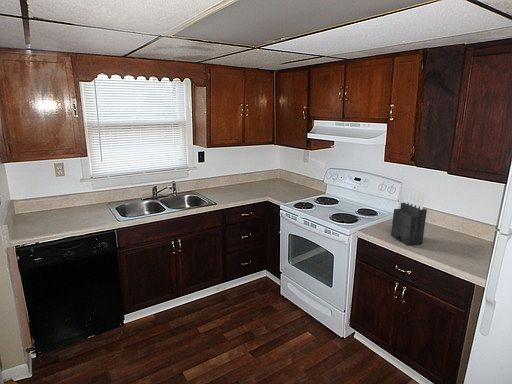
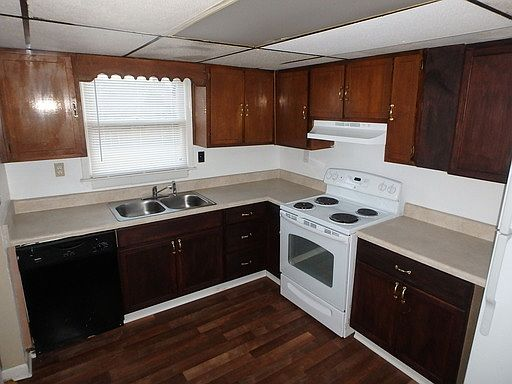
- knife block (407, 215)
